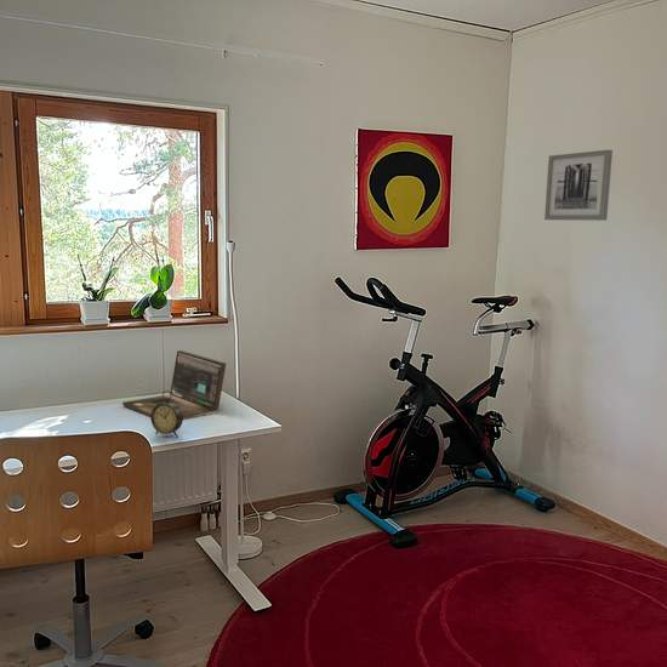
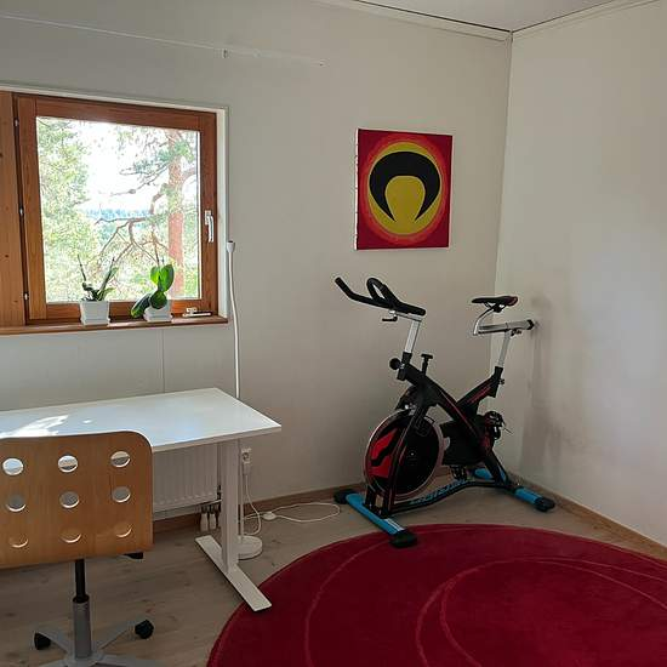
- wall art (576, 187)
- alarm clock (167, 412)
- laptop (173, 384)
